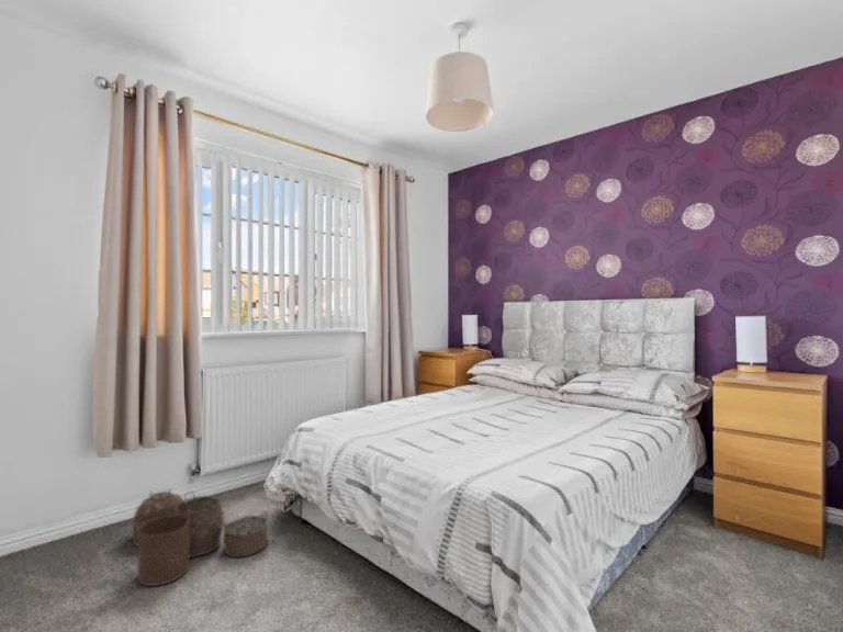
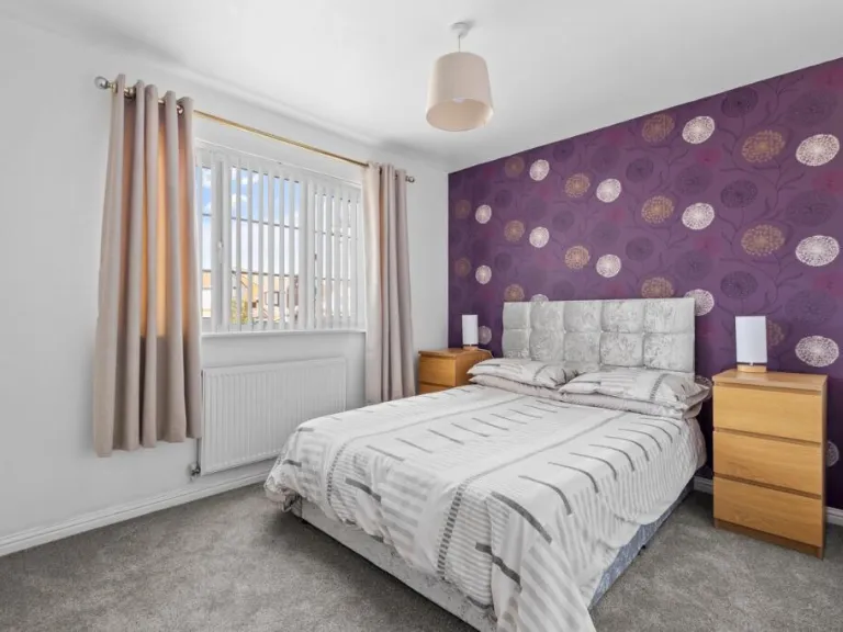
- woven basket (189, 519)
